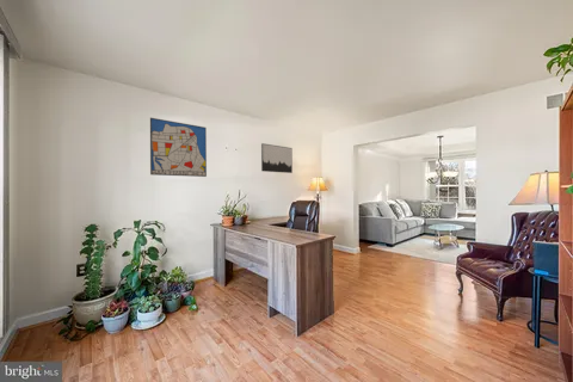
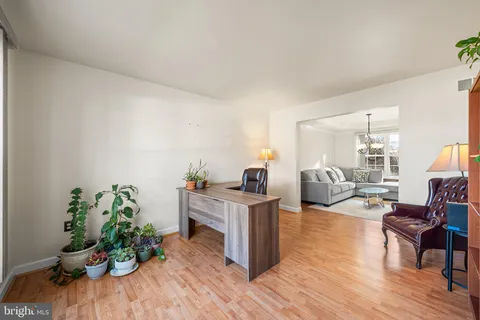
- wall art (277, 159)
- wall art (180, 149)
